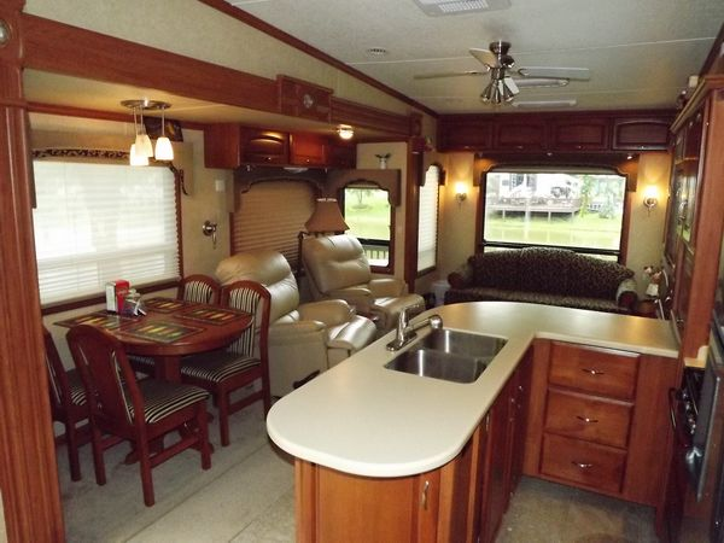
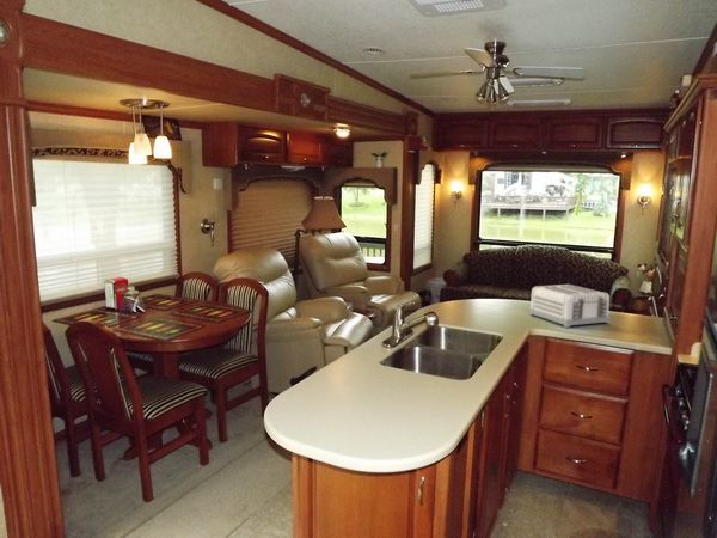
+ toaster (571, 305)
